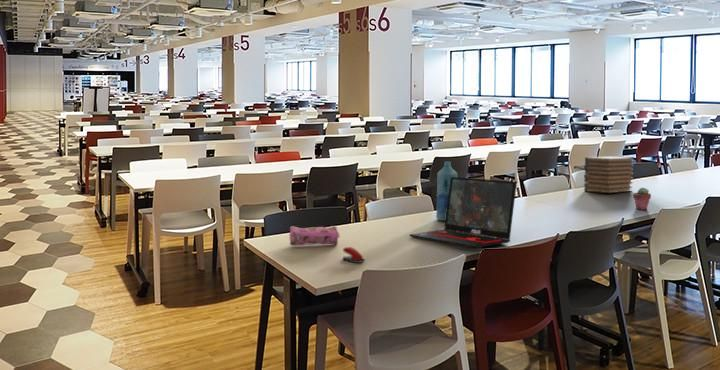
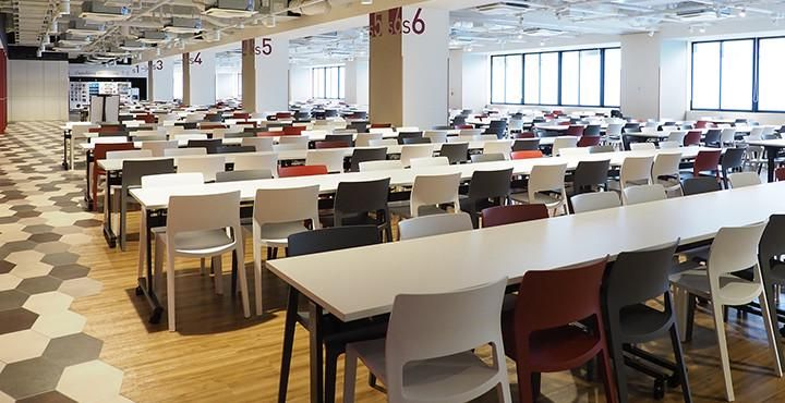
- bottle (446, 190)
- laptop (461, 210)
- pencil case (314, 235)
- stapler (352, 254)
- potted succulent (641, 198)
- book stack (609, 174)
